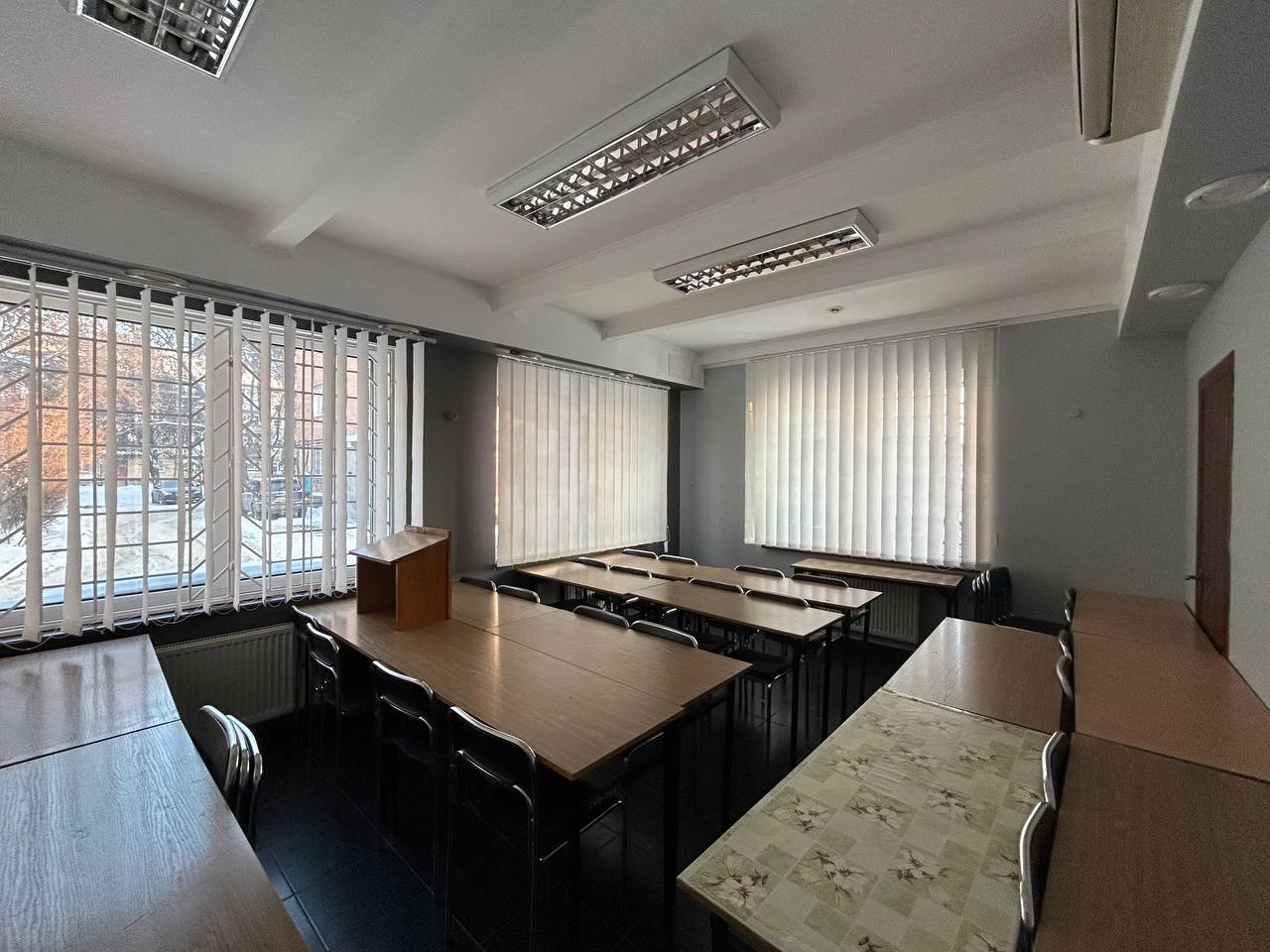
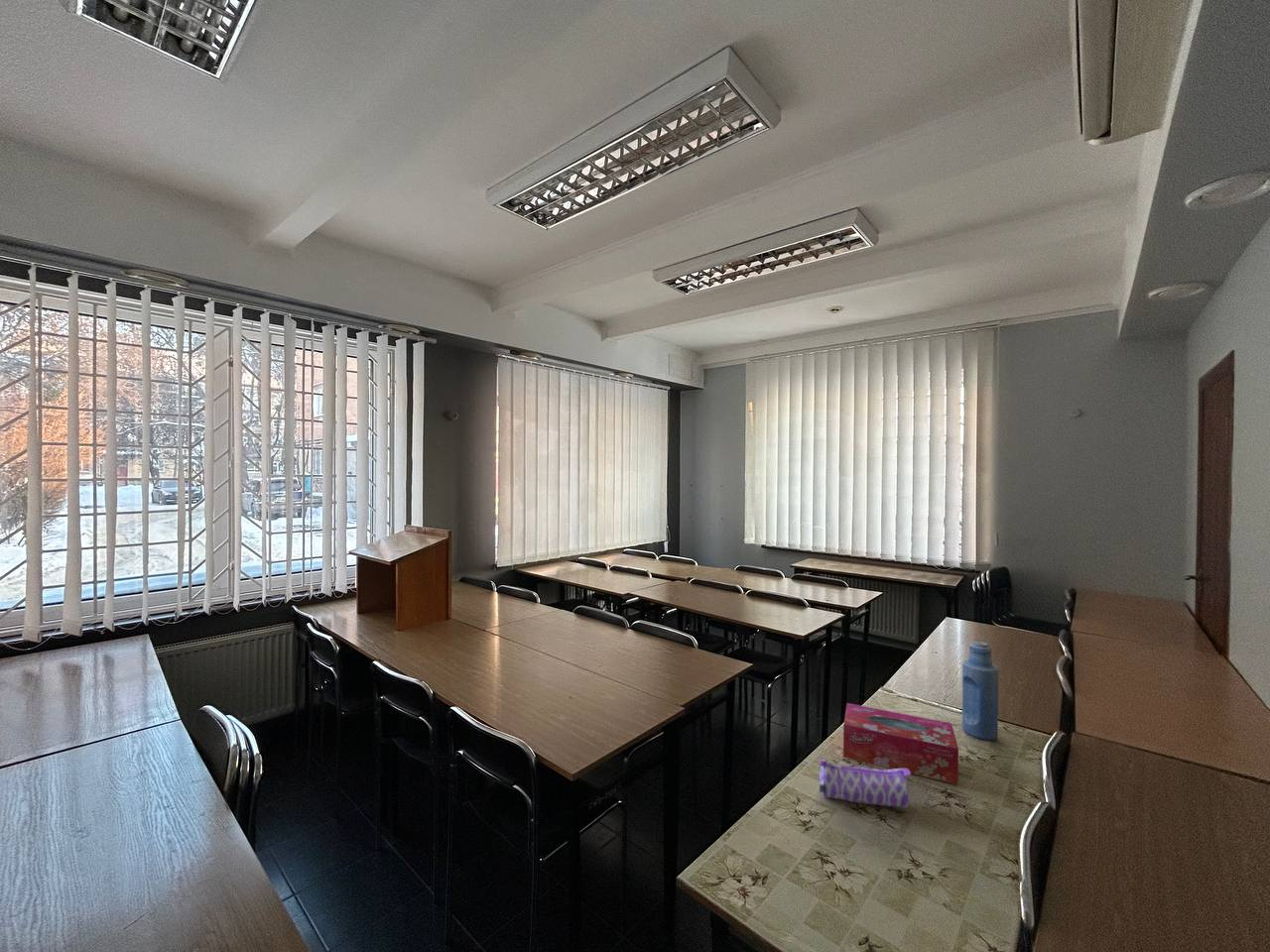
+ pencil case (861, 780)
+ bottle (980, 687)
+ tissue box (897, 740)
